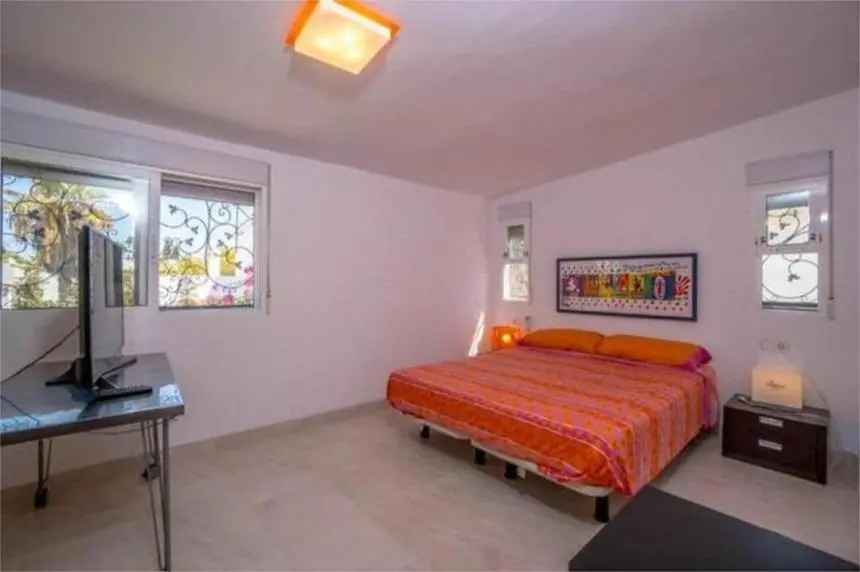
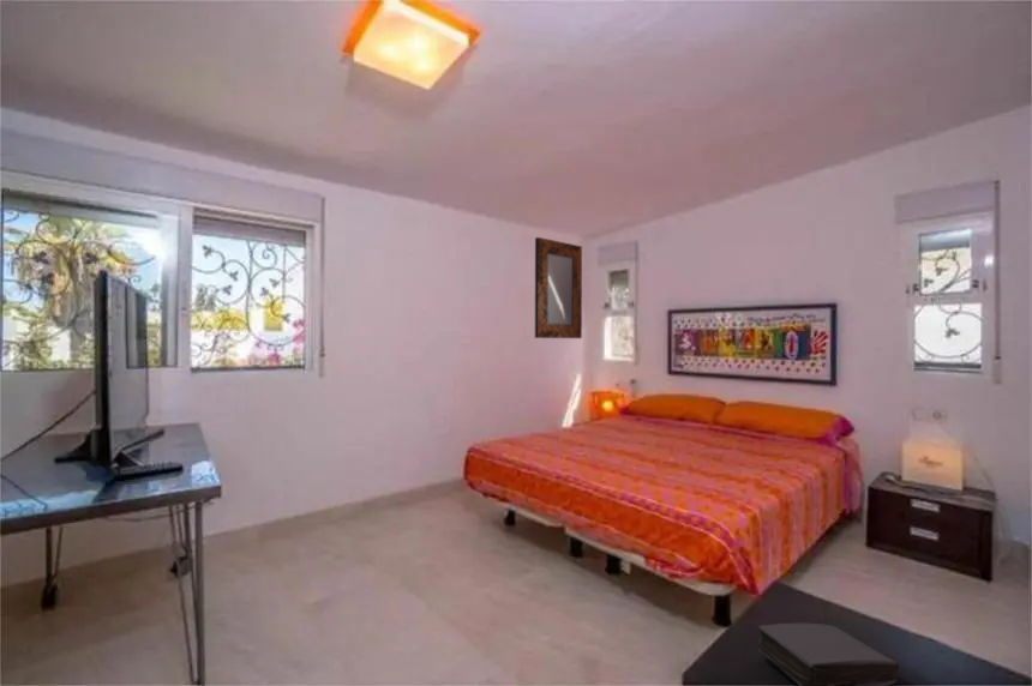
+ home mirror (559, 290)
+ book (826, 651)
